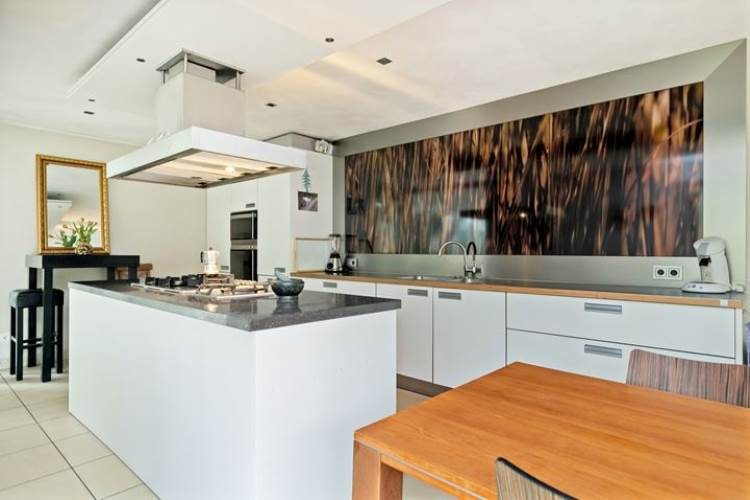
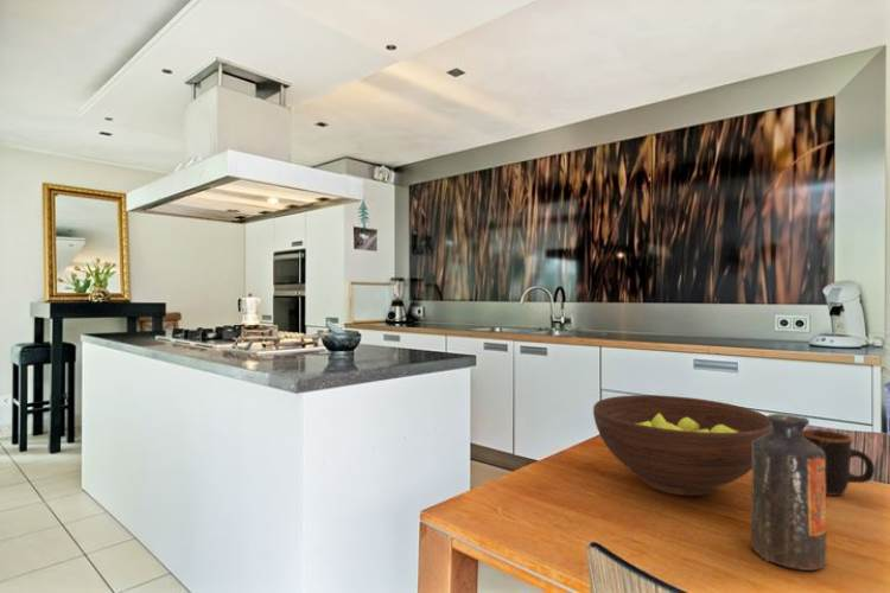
+ bottle (787, 485)
+ fruit bowl (676, 448)
+ mug (835, 463)
